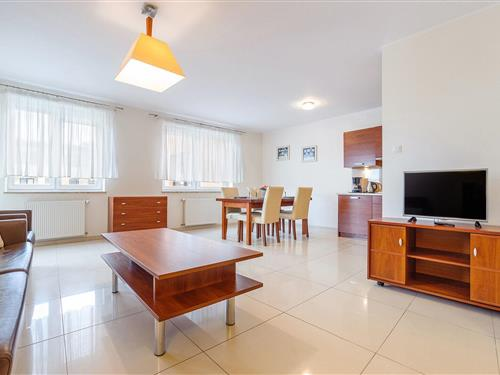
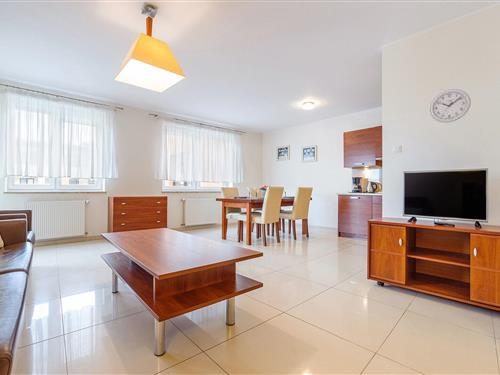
+ wall clock (449, 105)
